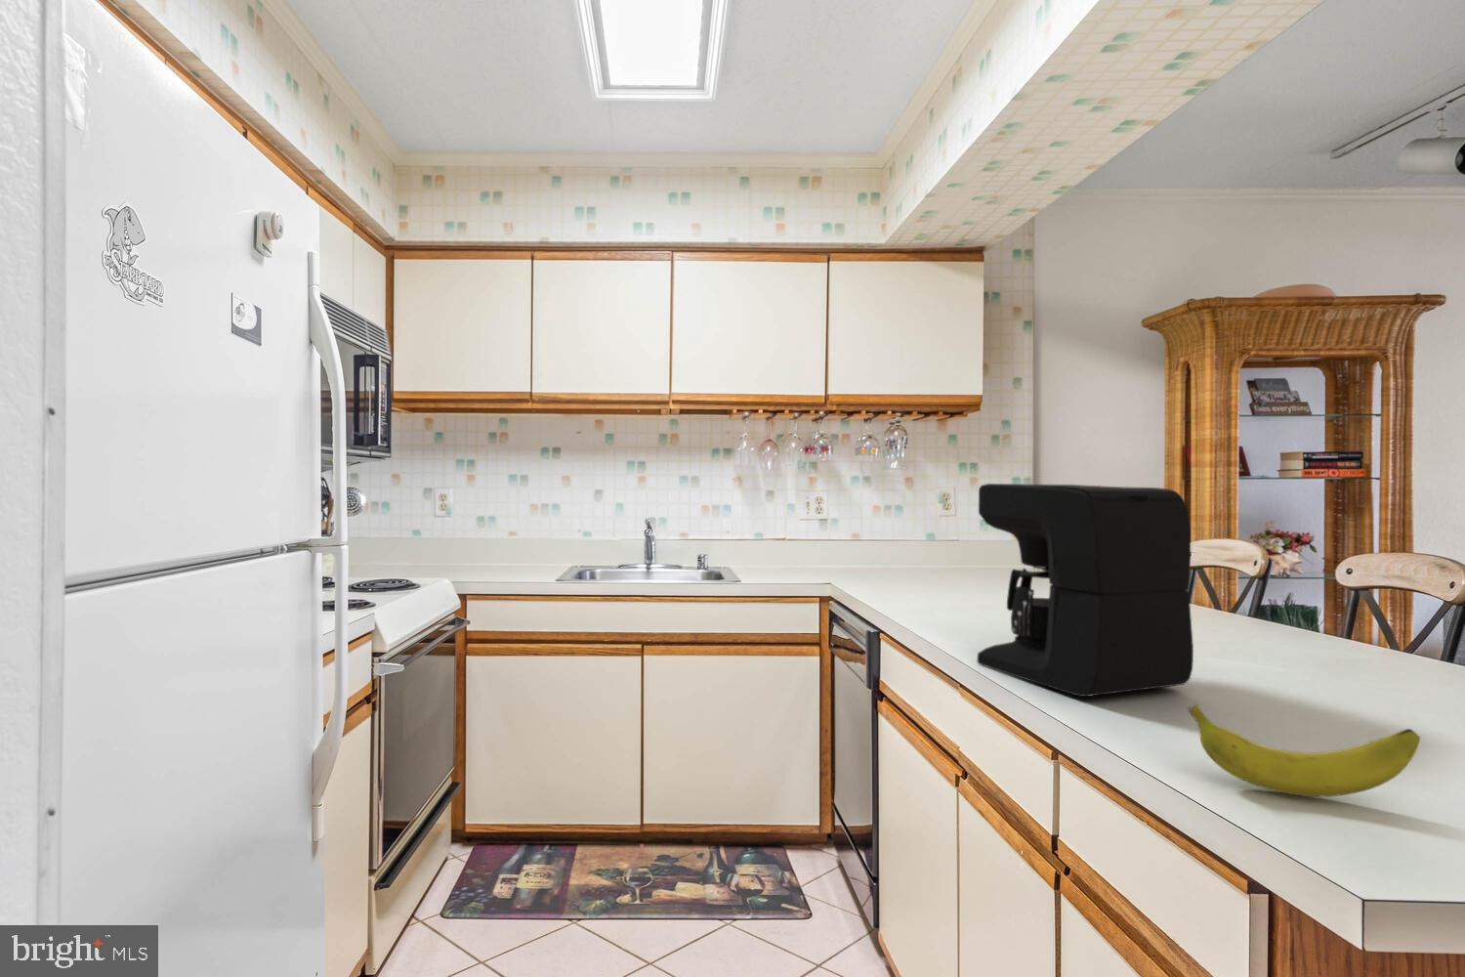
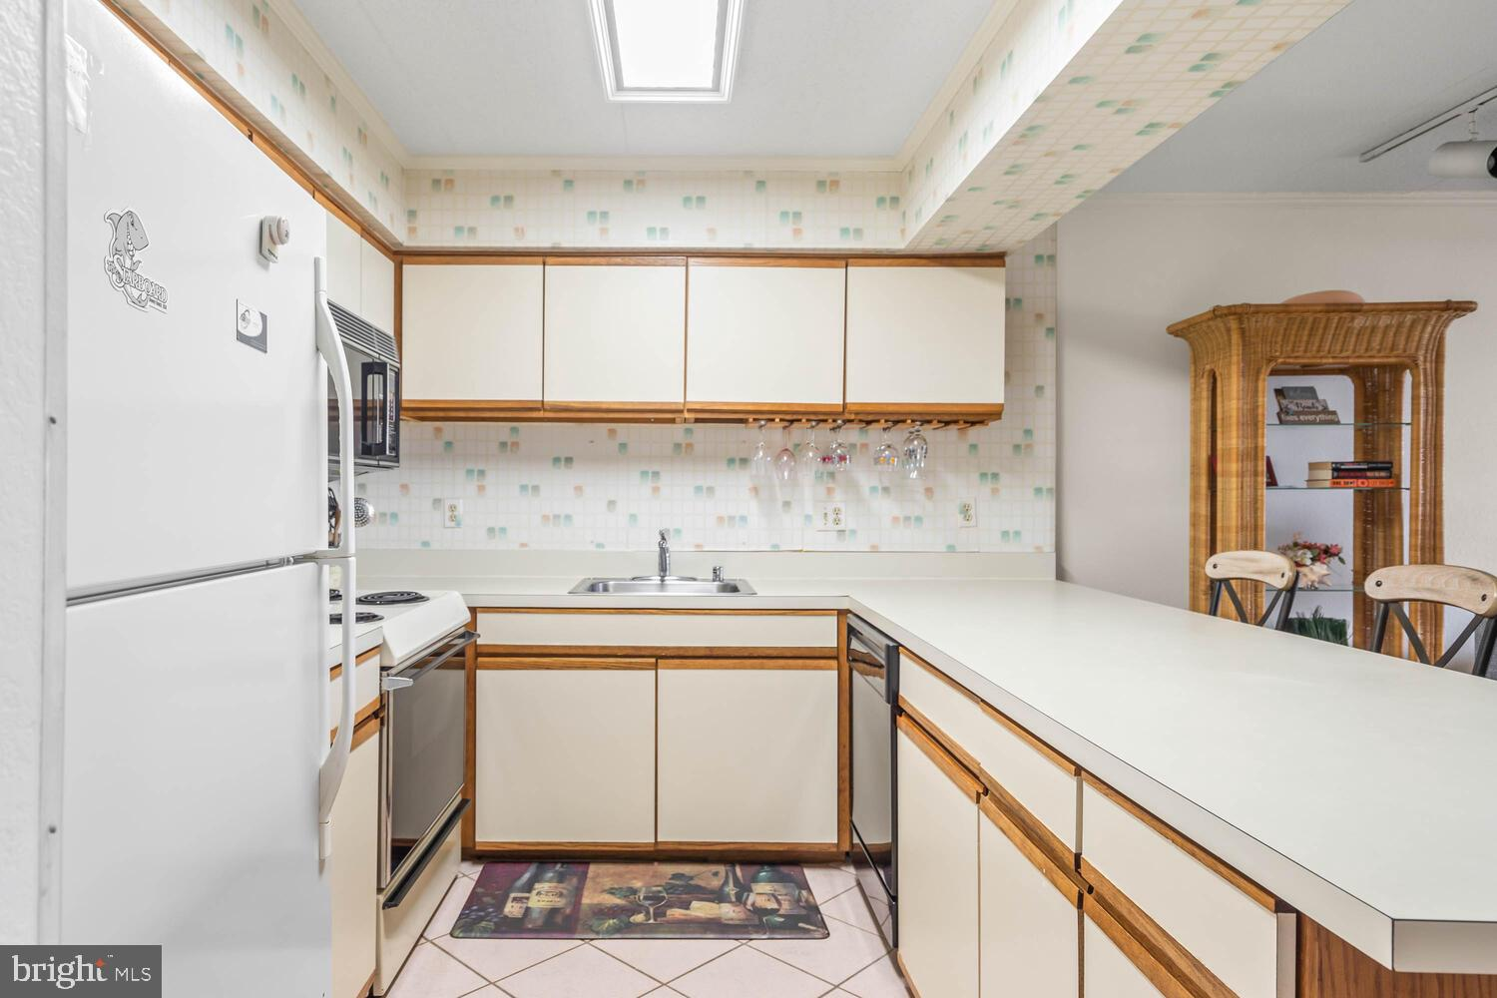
- banana (1297, 755)
- coffee maker (1073, 579)
